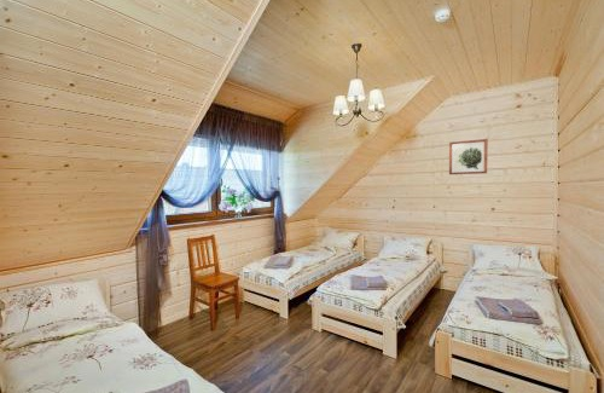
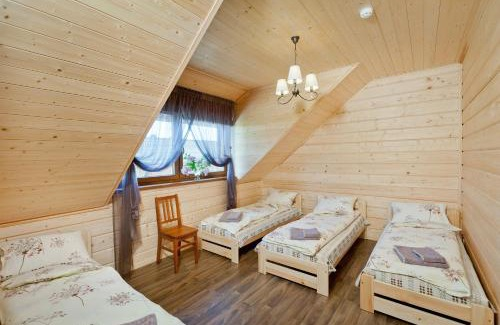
- wall art (467, 157)
